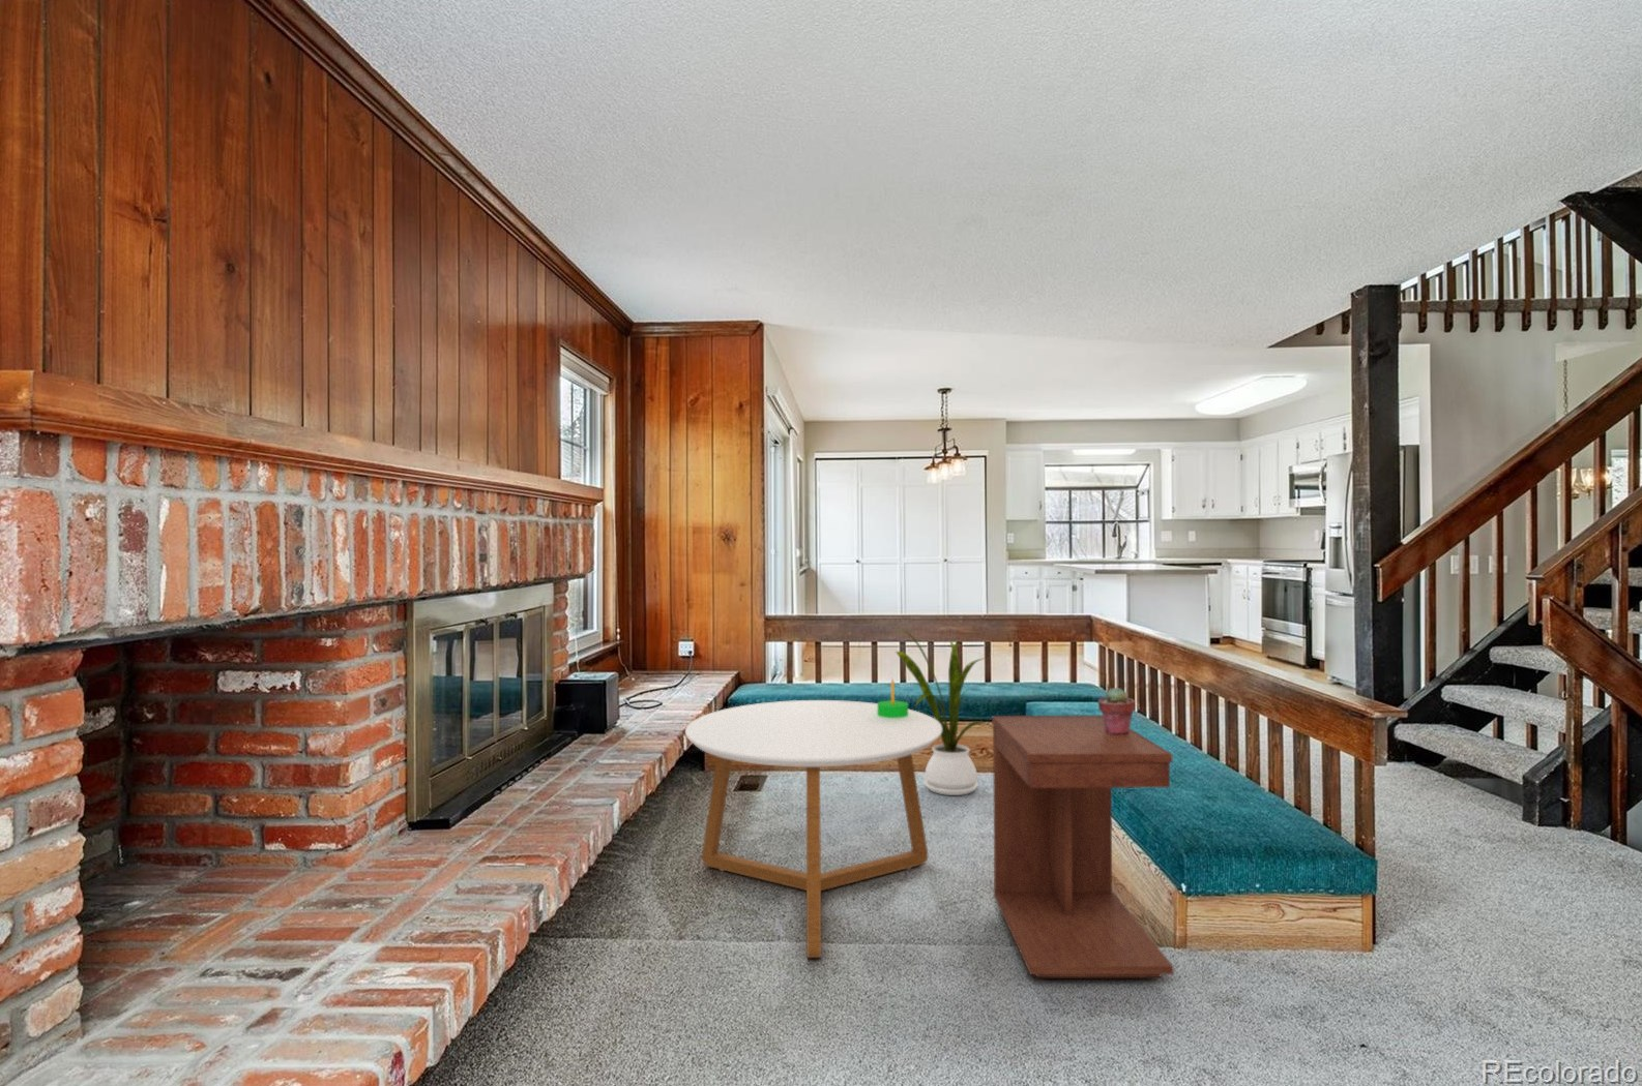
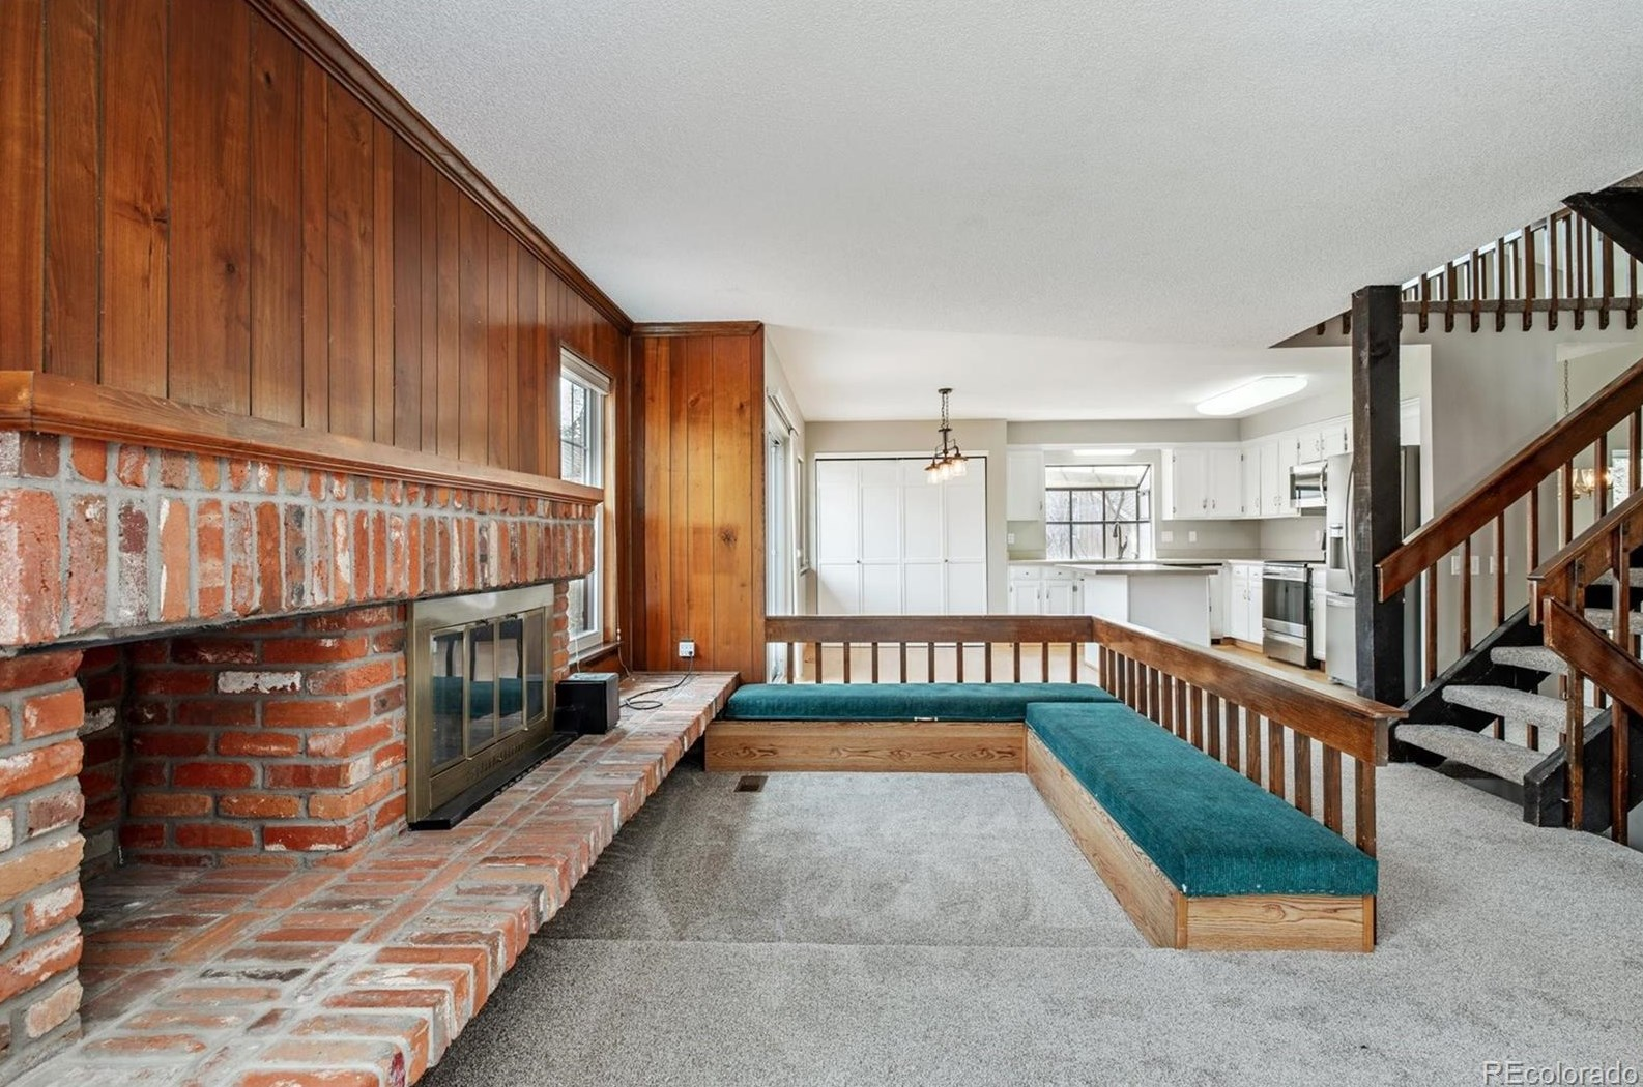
- coffee table (810, 807)
- house plant (943, 707)
- candle (893, 695)
- side table (1073, 838)
- potted succulent (1116, 709)
